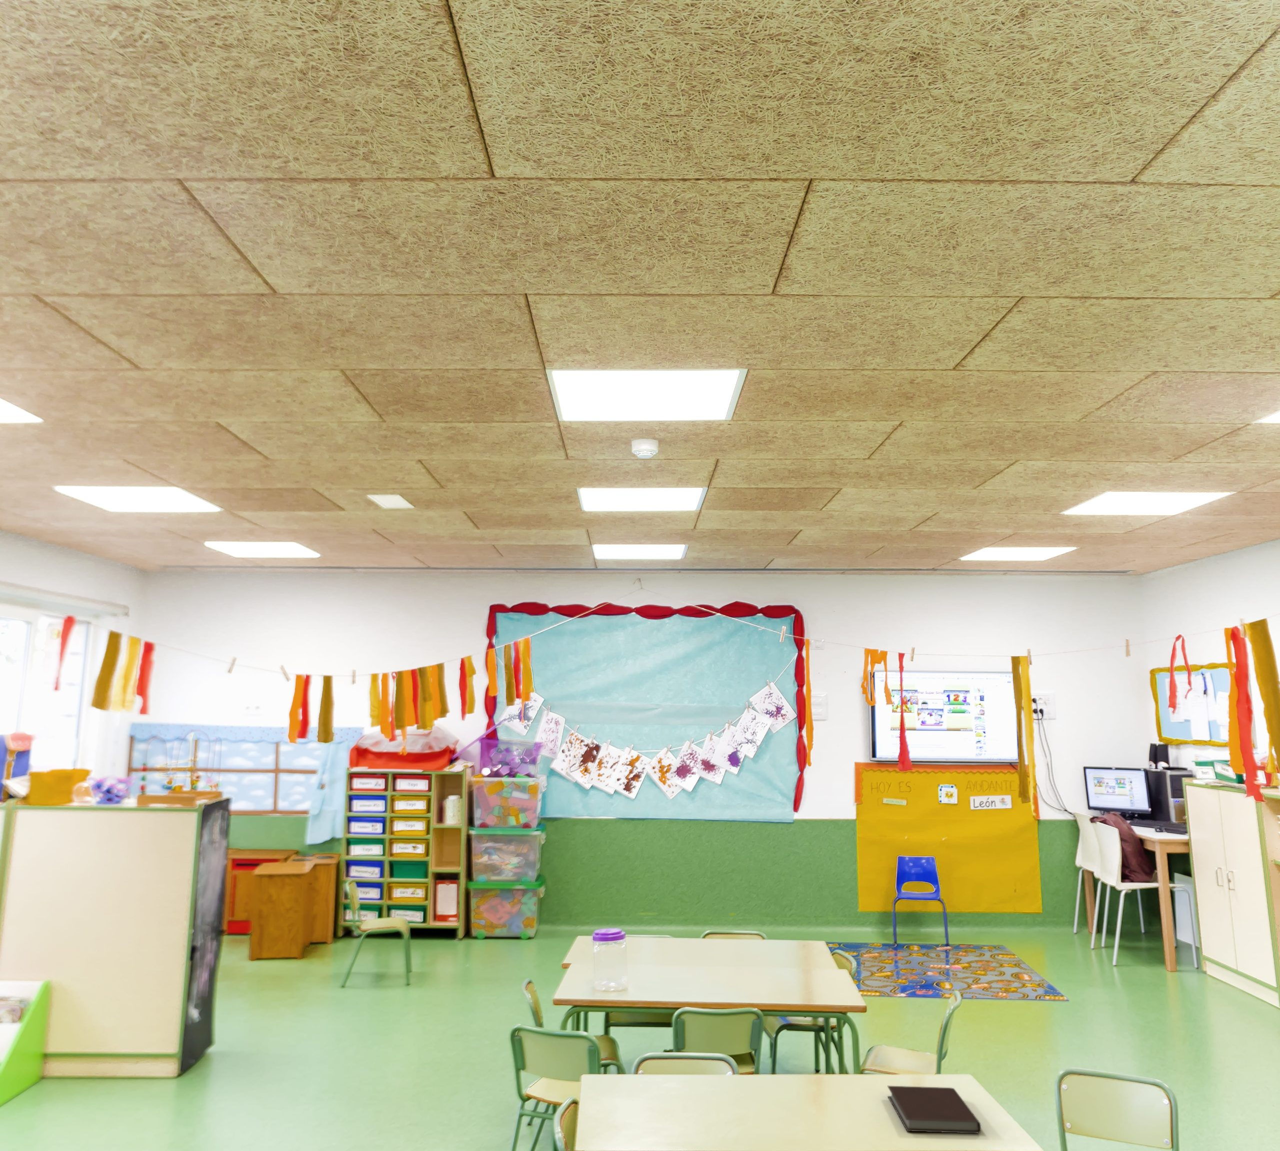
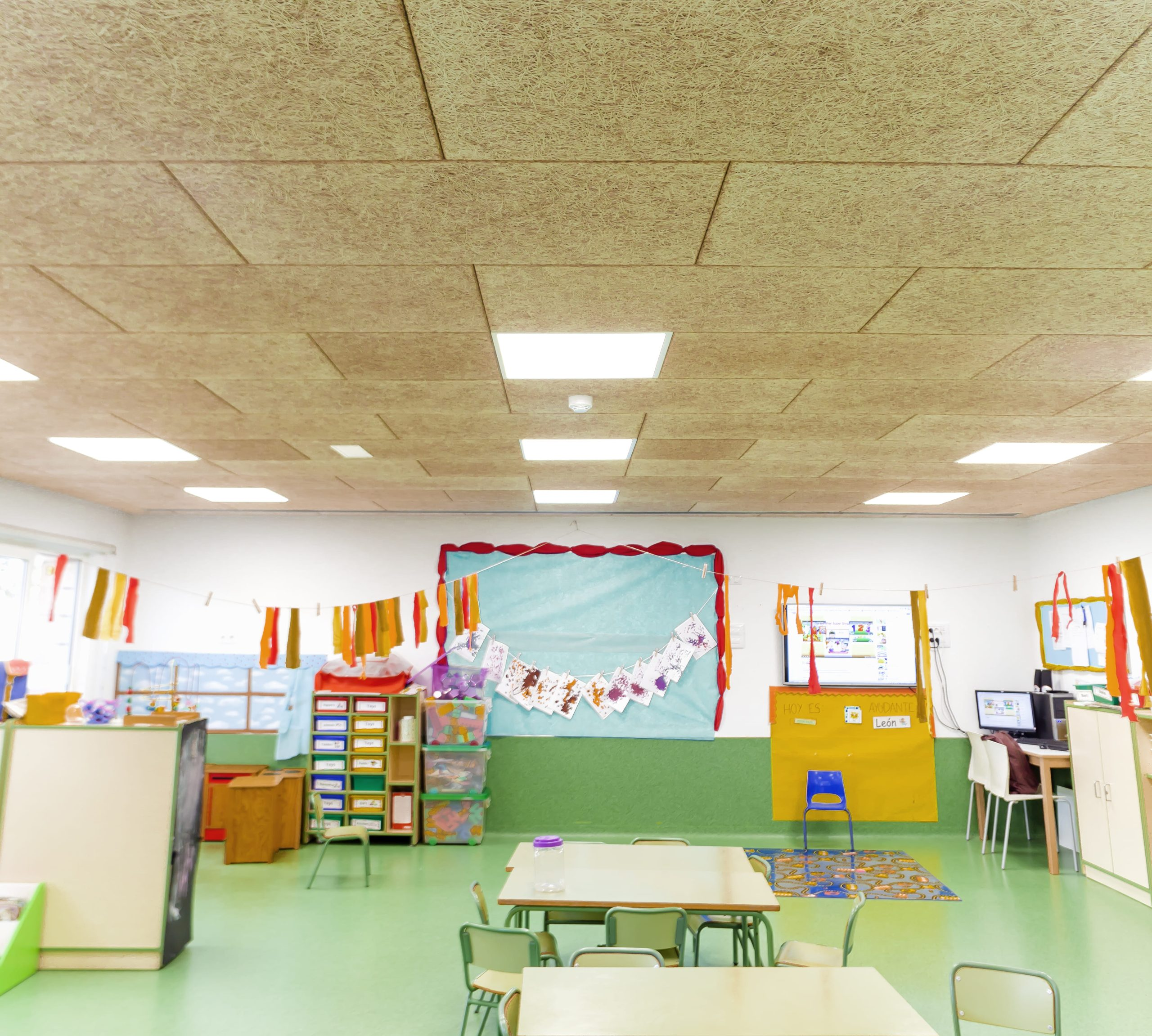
- notebook (931, 1108)
